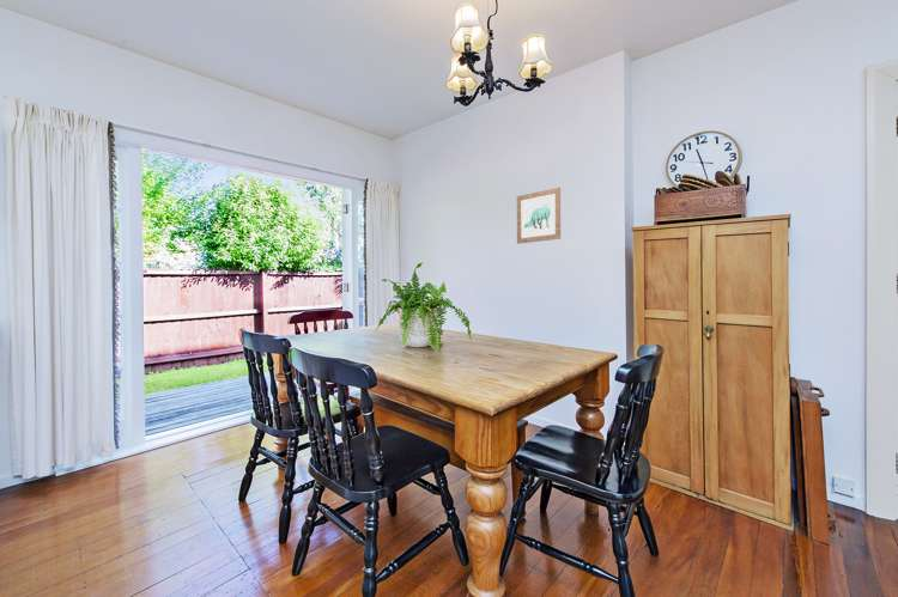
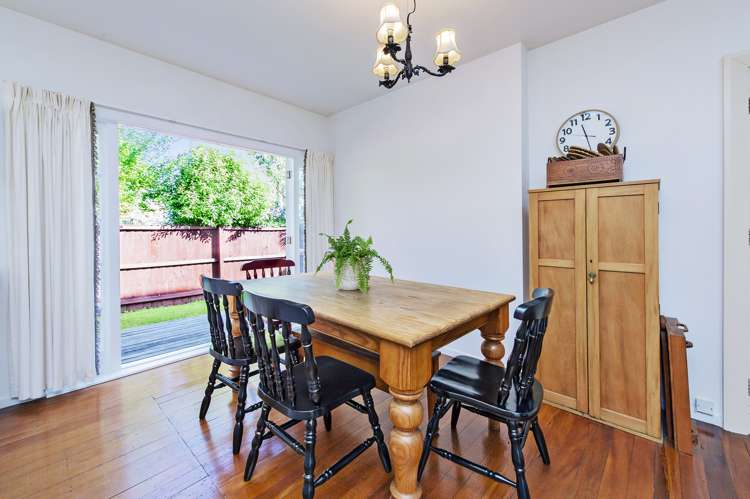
- wall art (538, 217)
